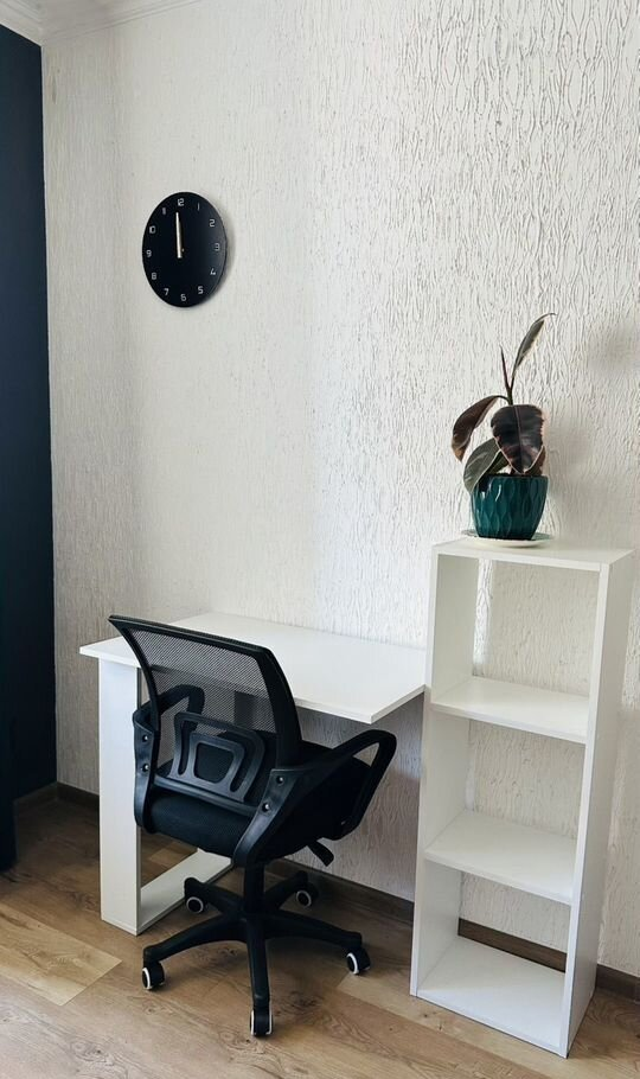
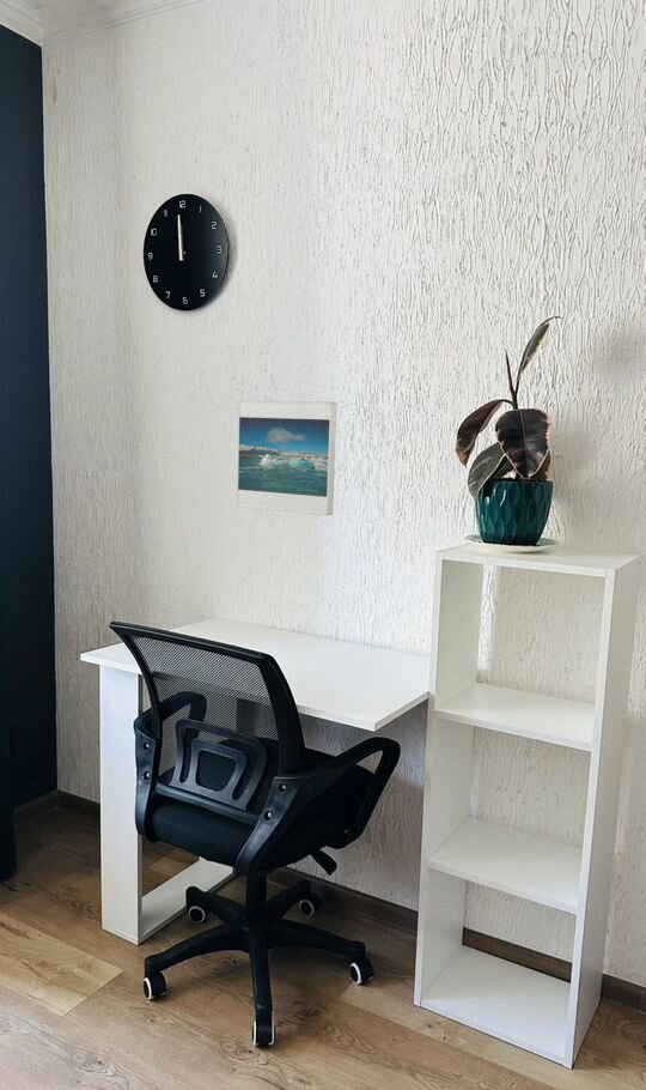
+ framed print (285, 456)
